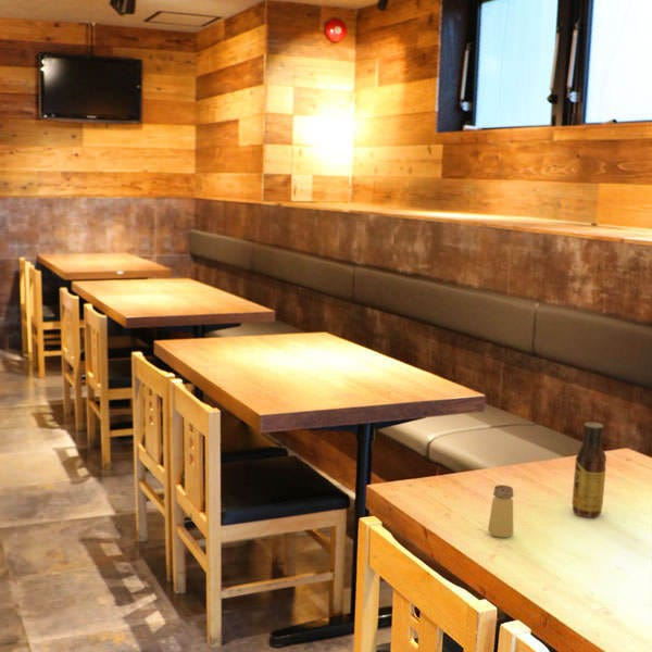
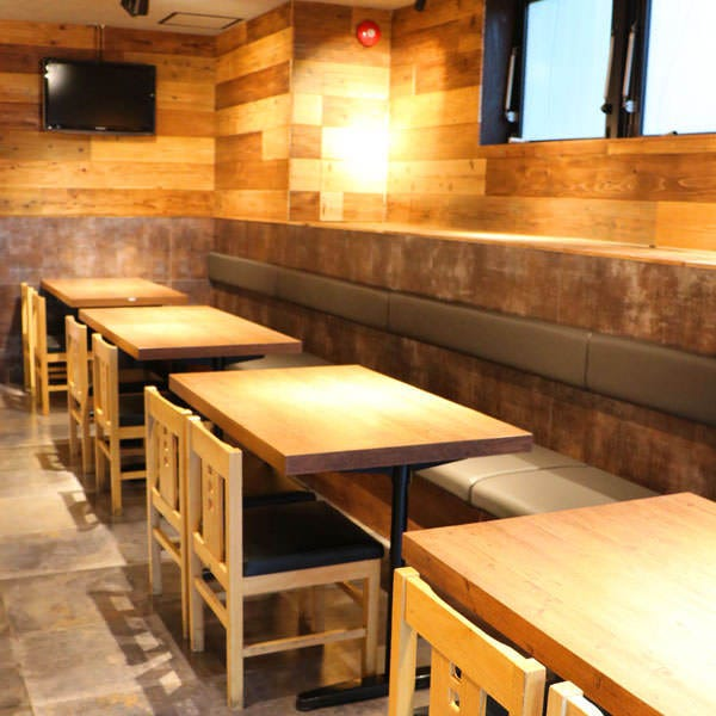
- saltshaker (502, 510)
- sauce bottle (590, 468)
